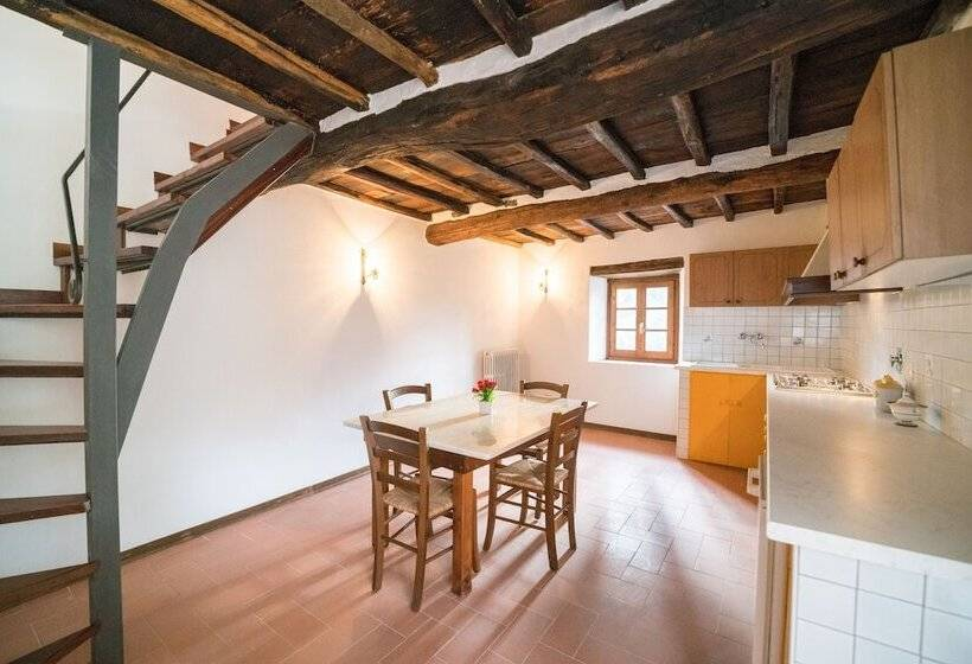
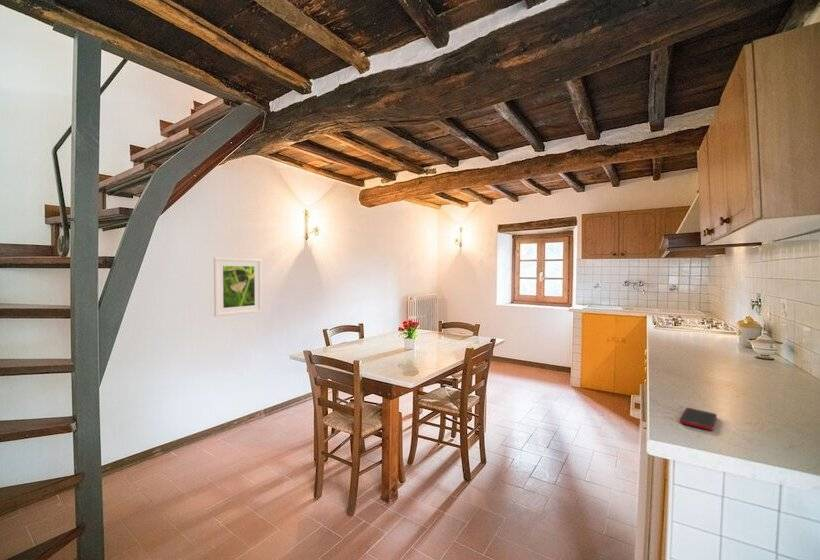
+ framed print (239, 286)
+ cell phone (698, 418)
